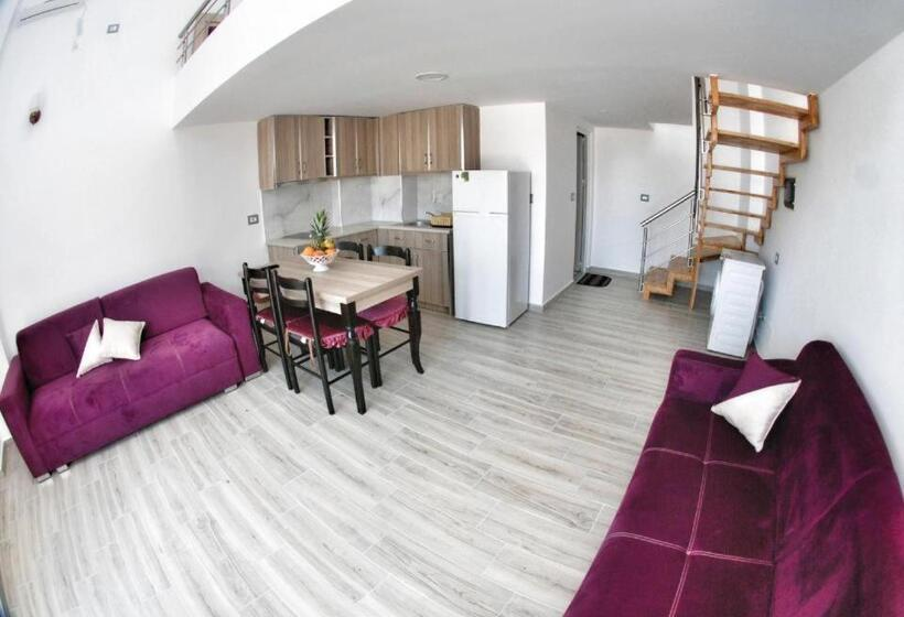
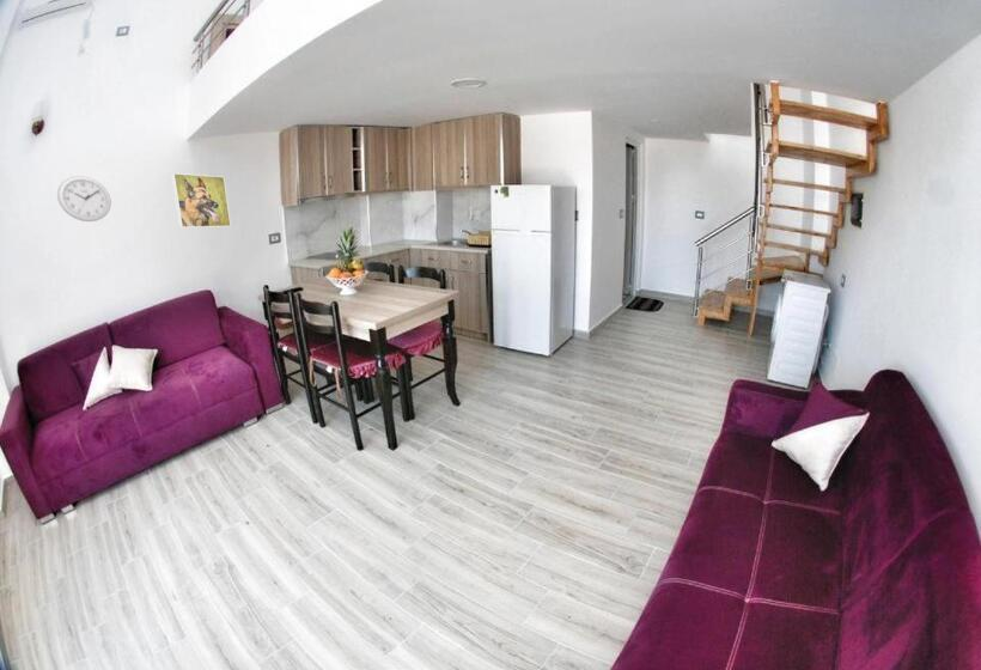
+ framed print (202, 201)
+ wall clock (85, 199)
